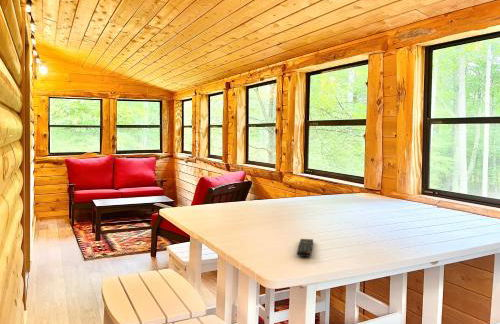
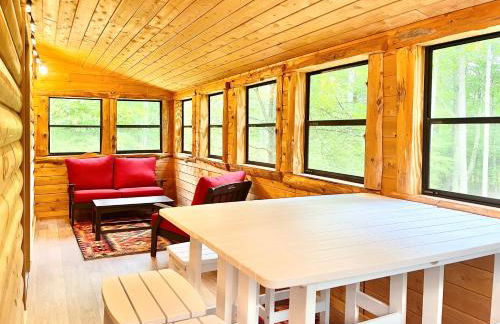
- remote control (305, 247)
